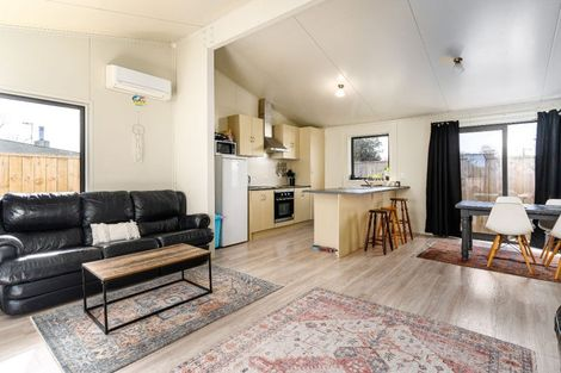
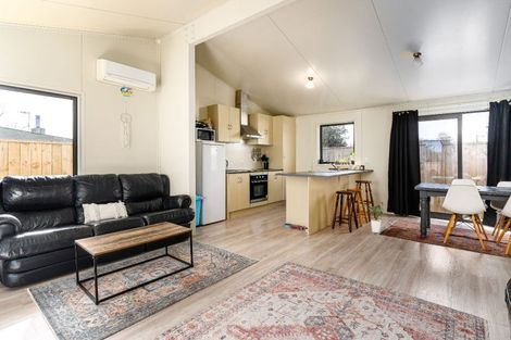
+ house plant (374, 216)
